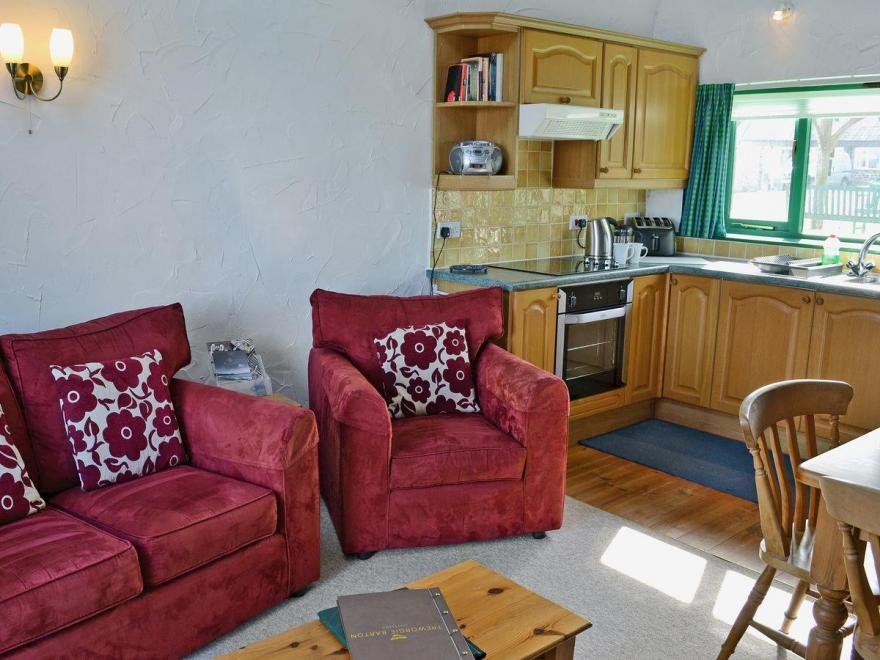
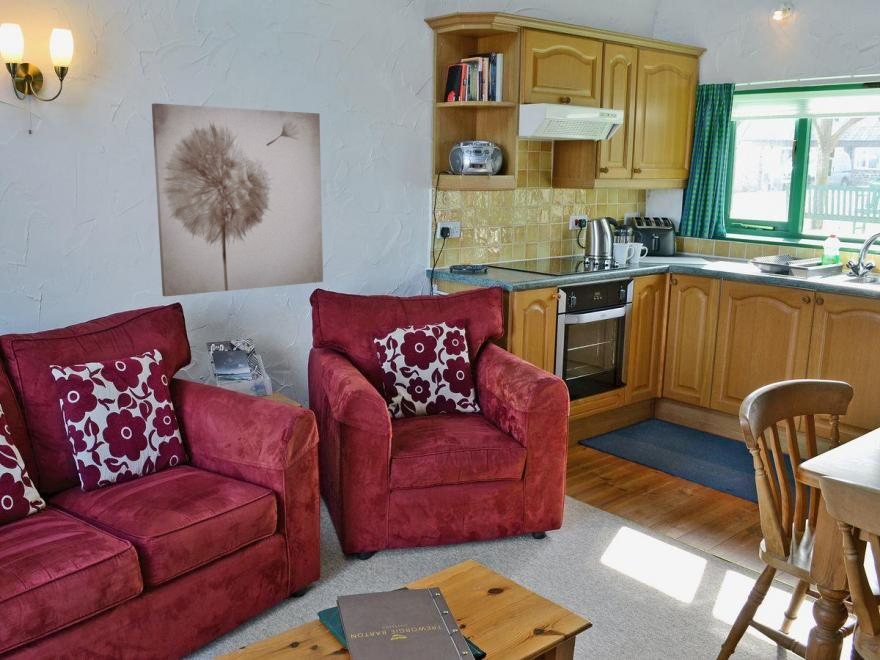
+ wall art (244, 200)
